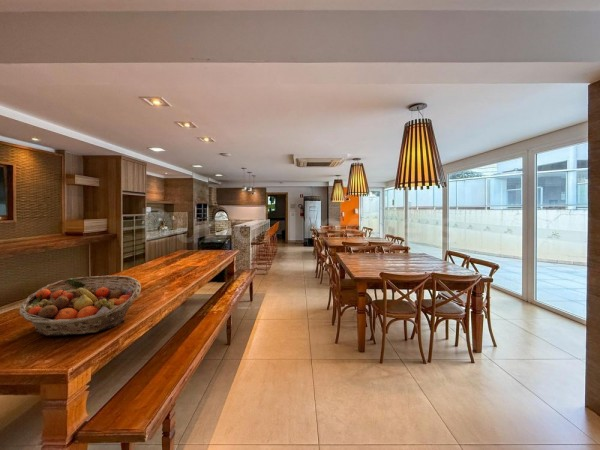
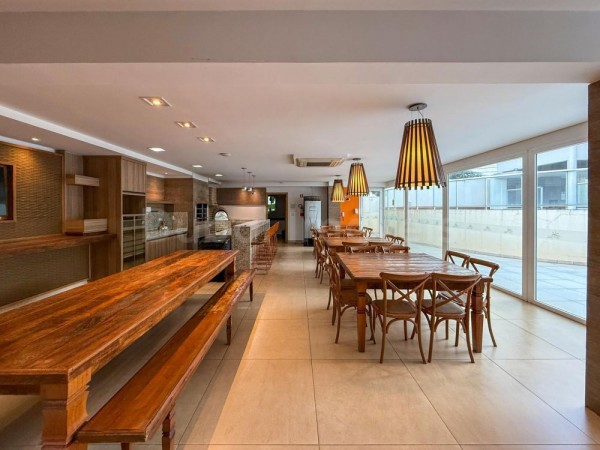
- fruit basket (85, 303)
